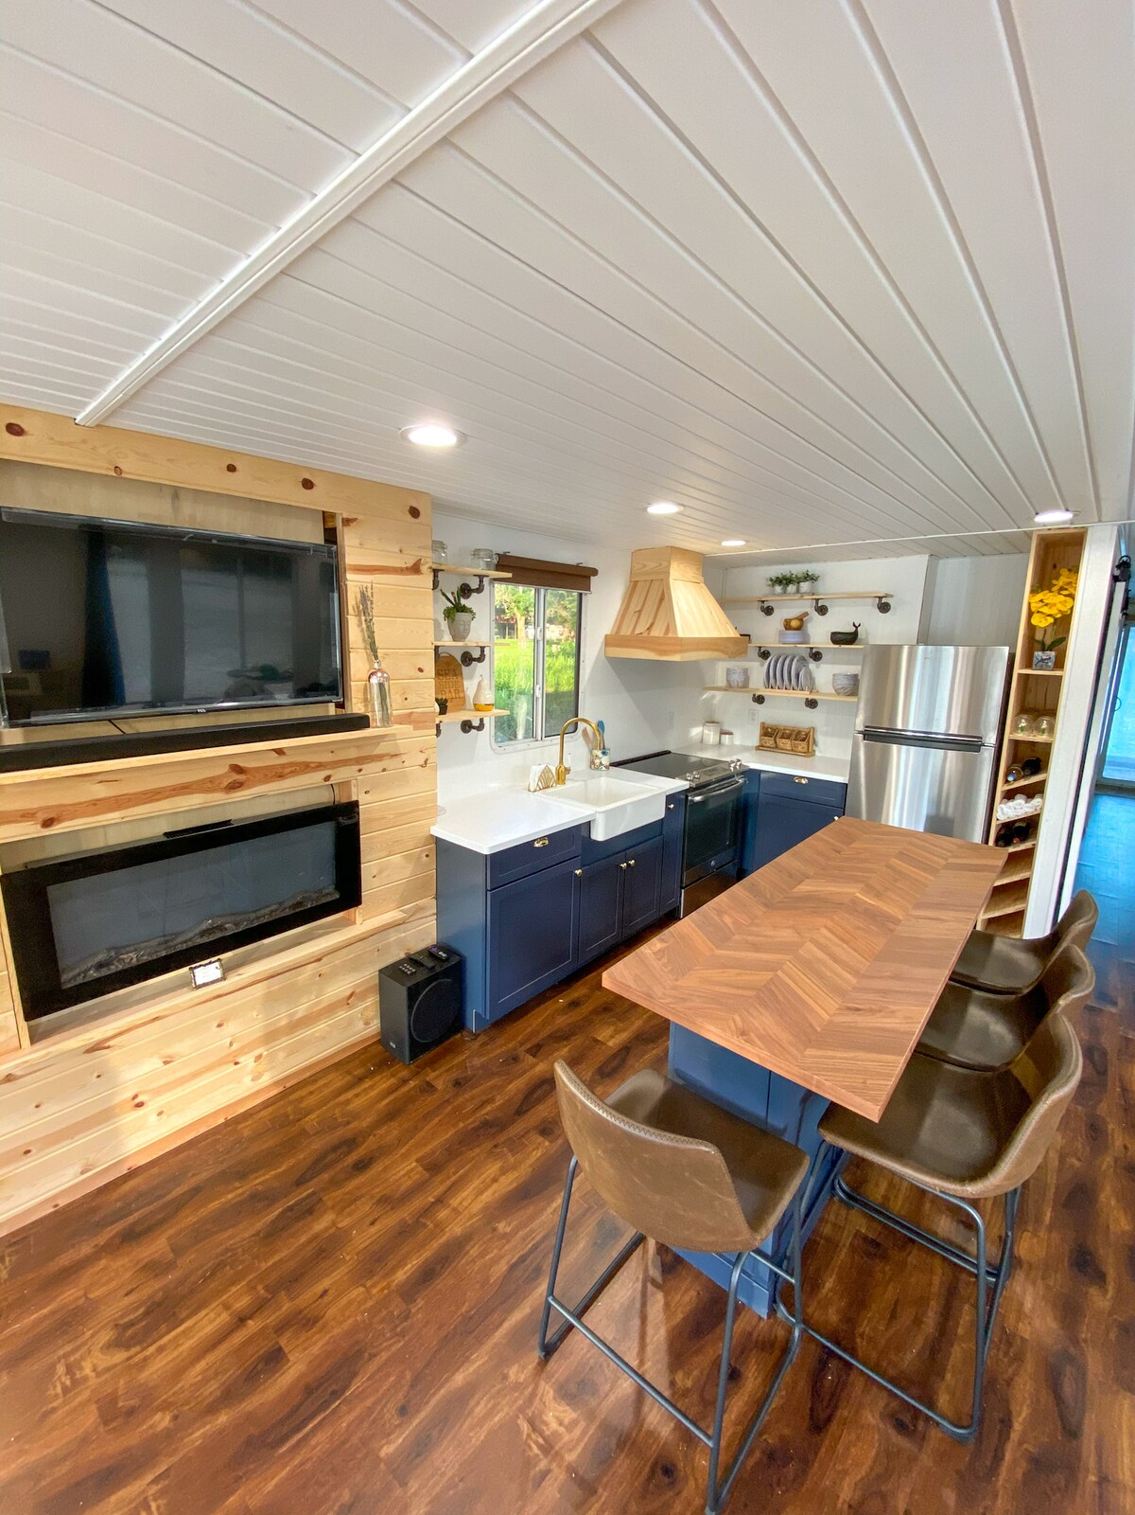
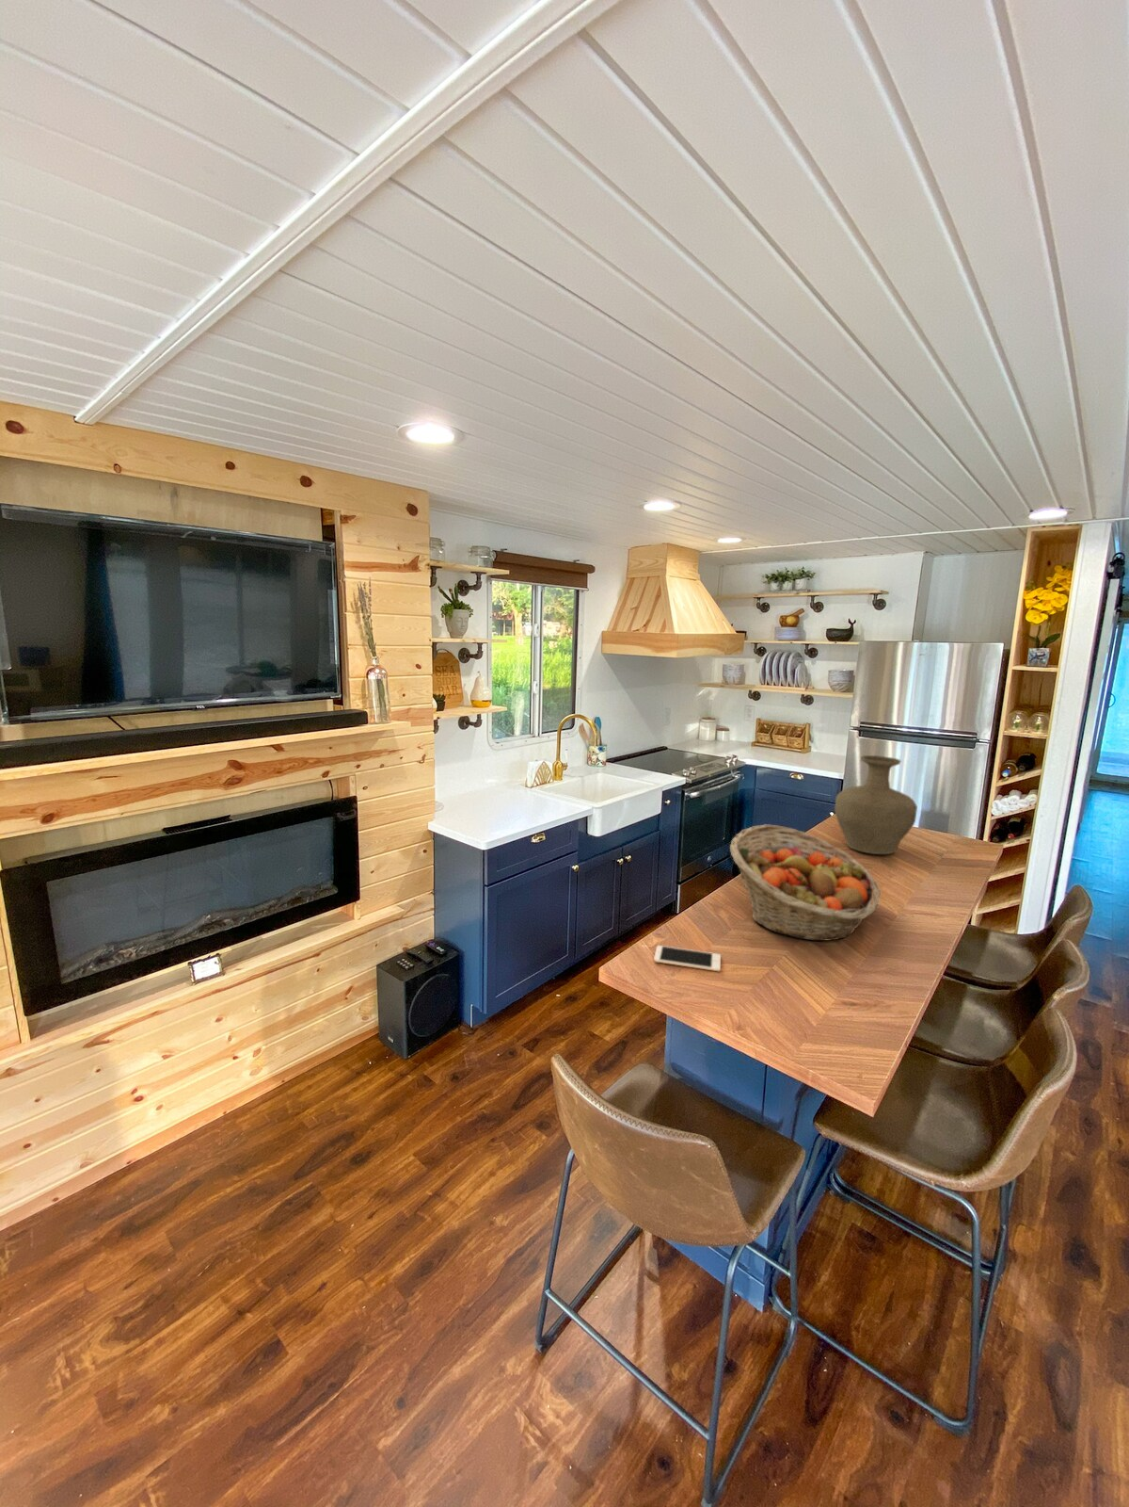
+ vase (875, 805)
+ fruit basket (802, 879)
+ cell phone (687, 958)
